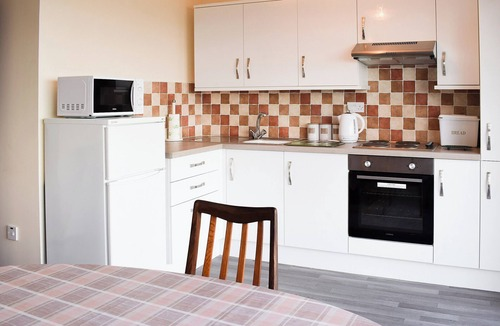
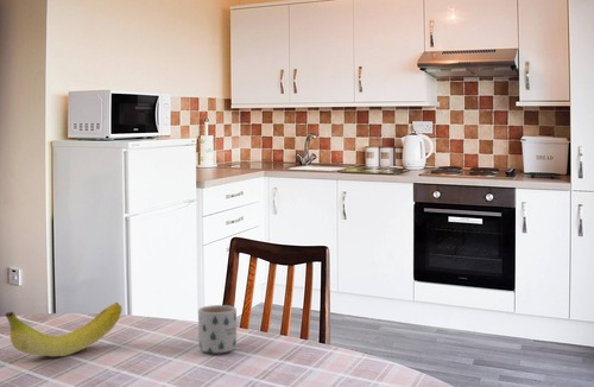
+ mug (221, 326)
+ fruit (69, 332)
